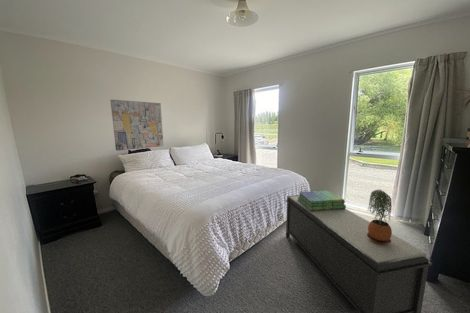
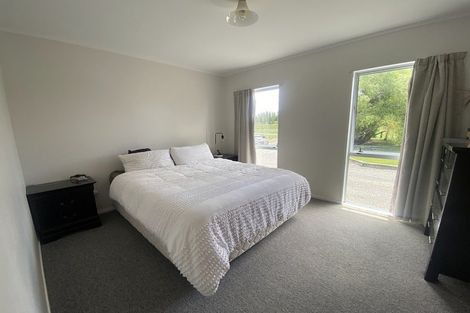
- wall art (139, 125)
- potted plant (378, 215)
- stack of books (320, 199)
- bench (335, 243)
